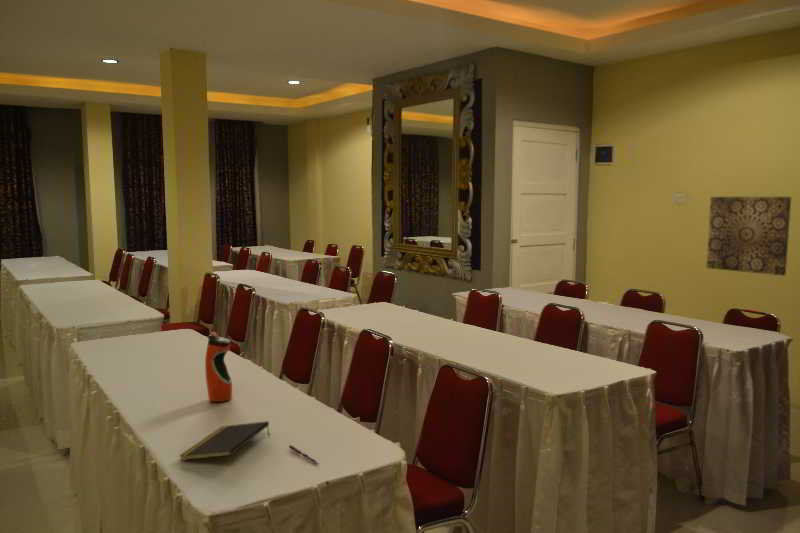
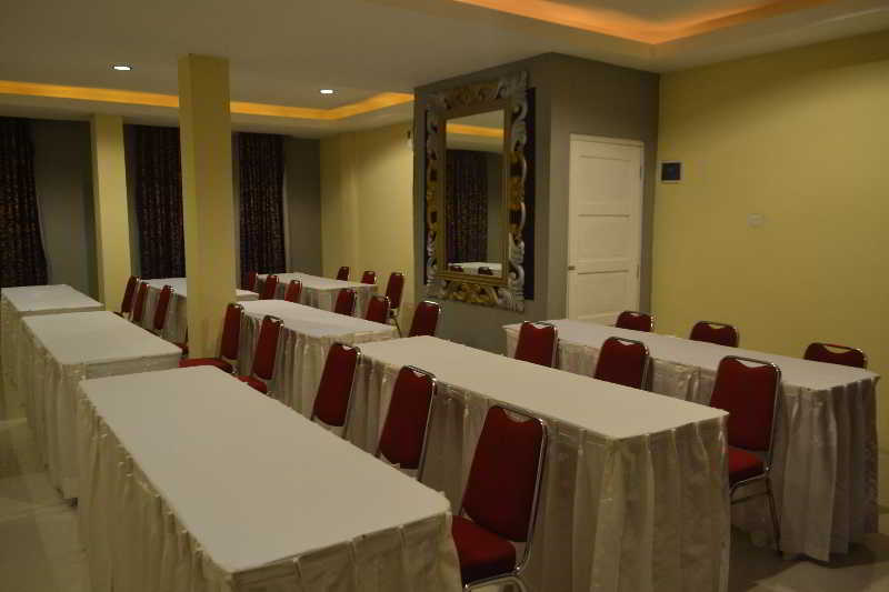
- notepad (226, 439)
- water bottle (218, 365)
- pen (303, 454)
- wall art (746, 234)
